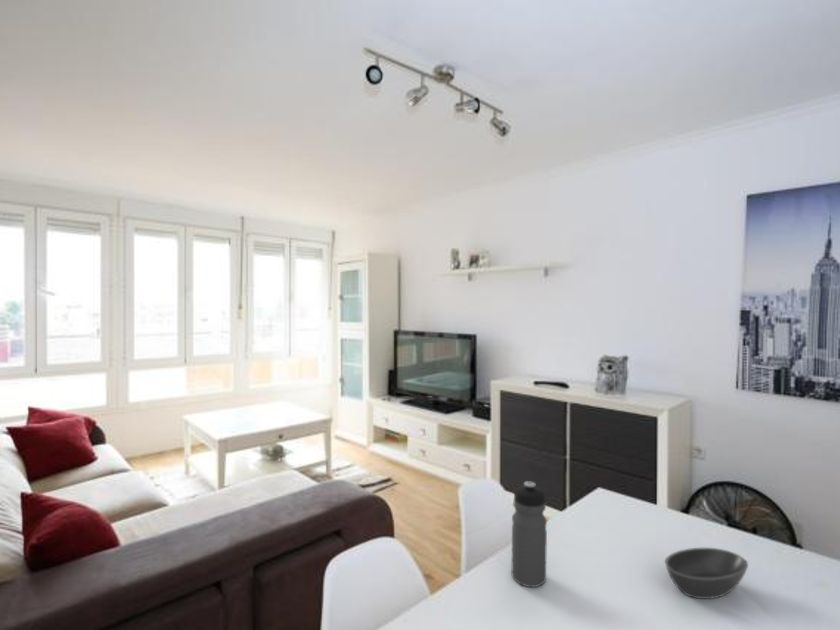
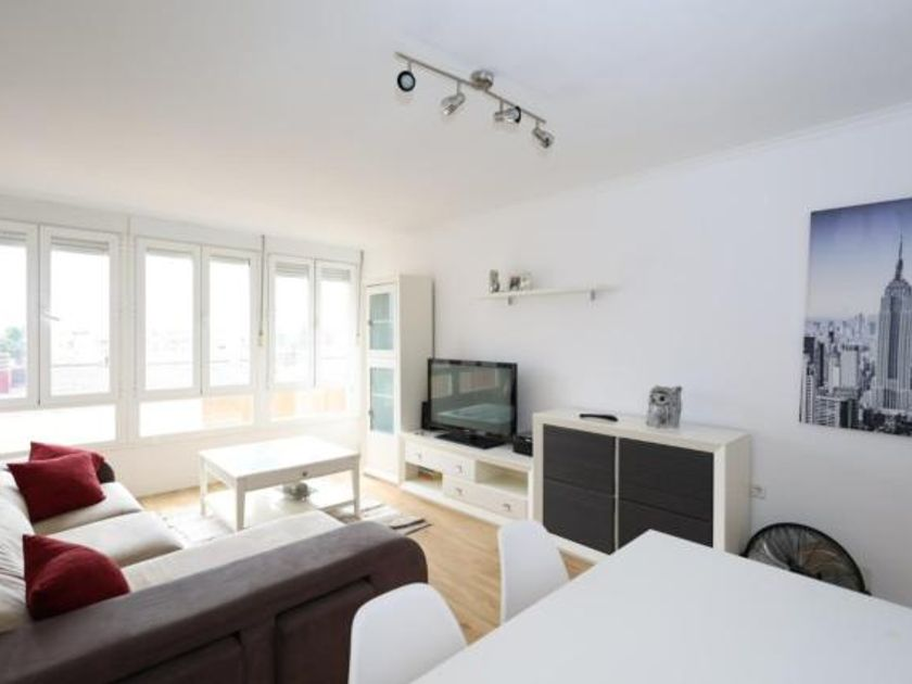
- bowl (705, 575)
- water bottle (529, 530)
